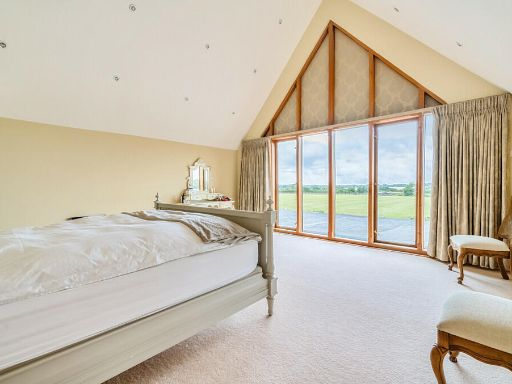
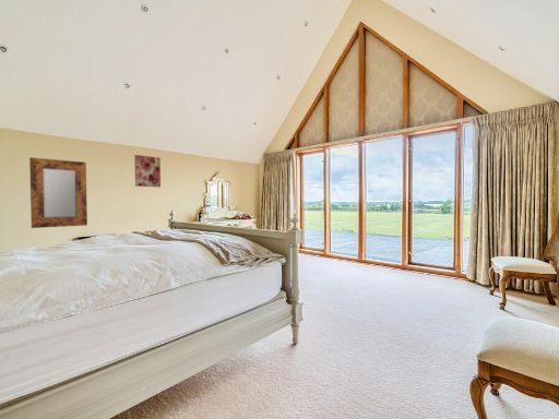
+ wall art (147, 171)
+ home mirror (60, 193)
